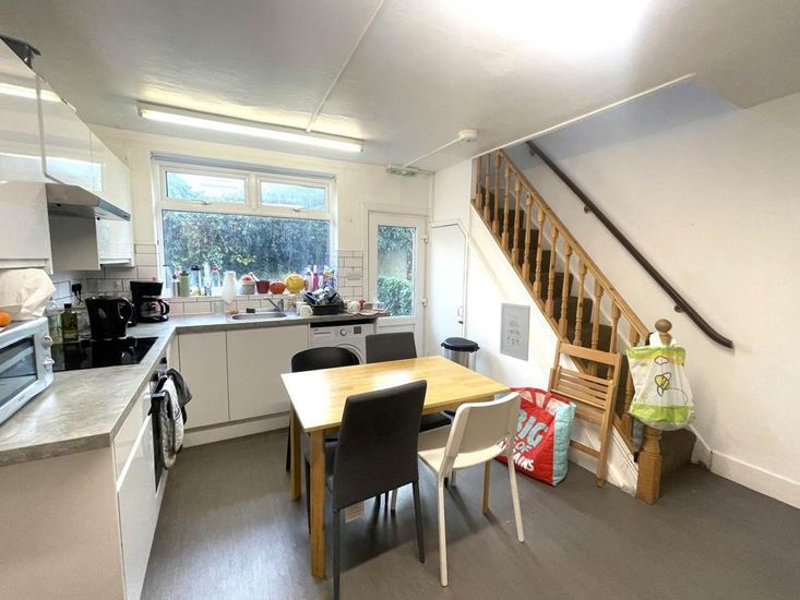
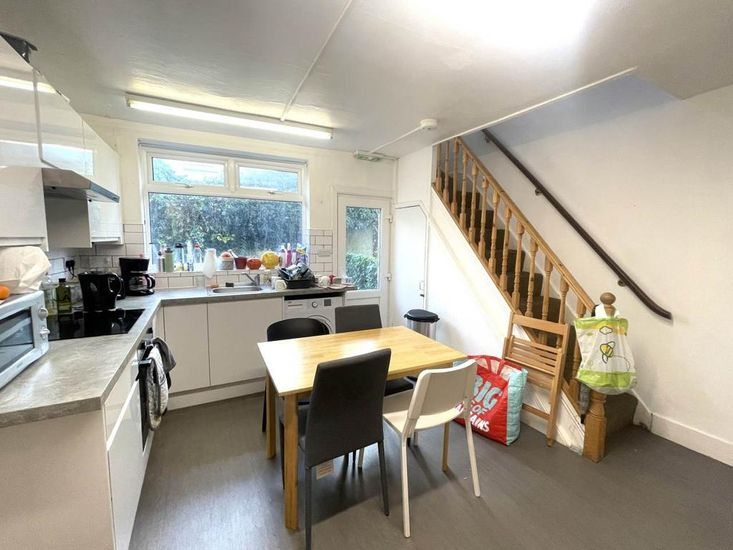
- wall art (514, 331)
